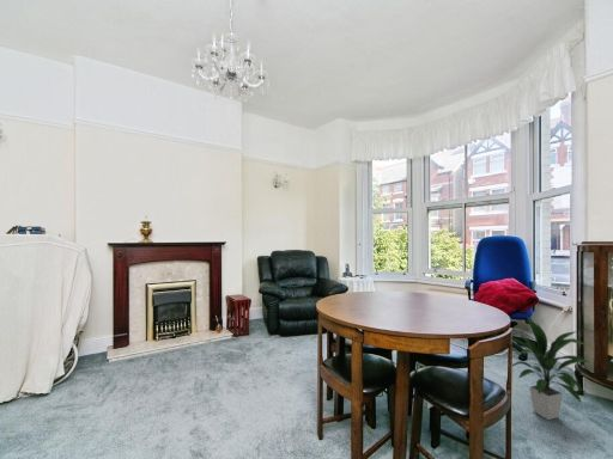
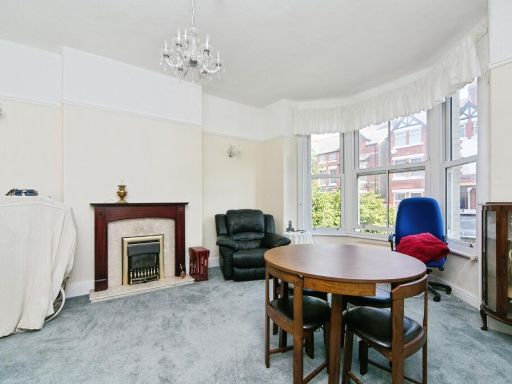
- indoor plant (550, 368)
